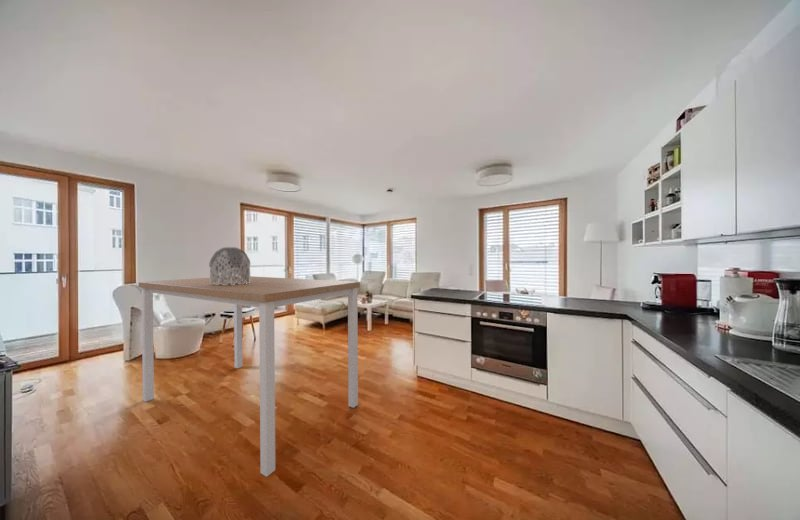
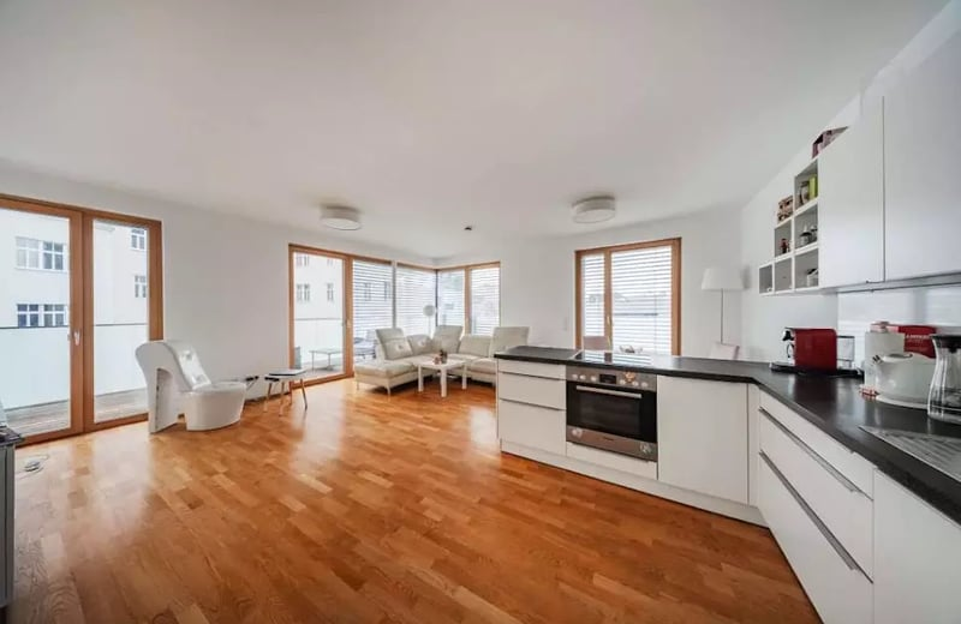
- dining table (241, 342)
- vase (230, 265)
